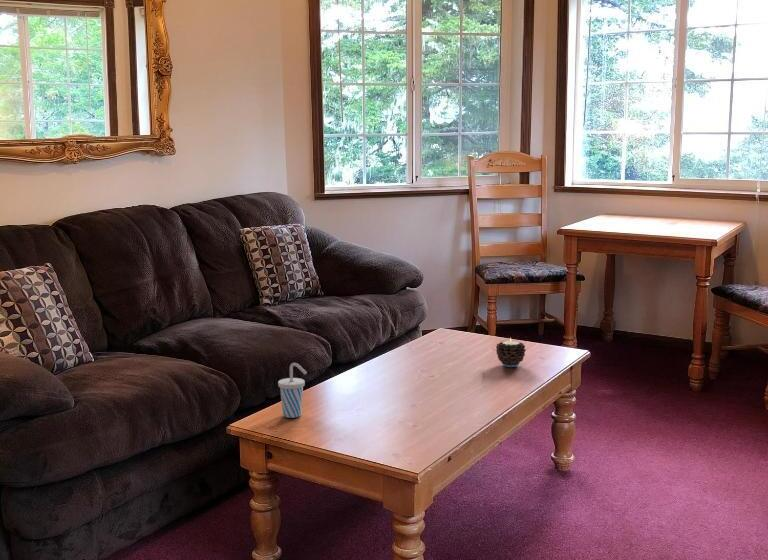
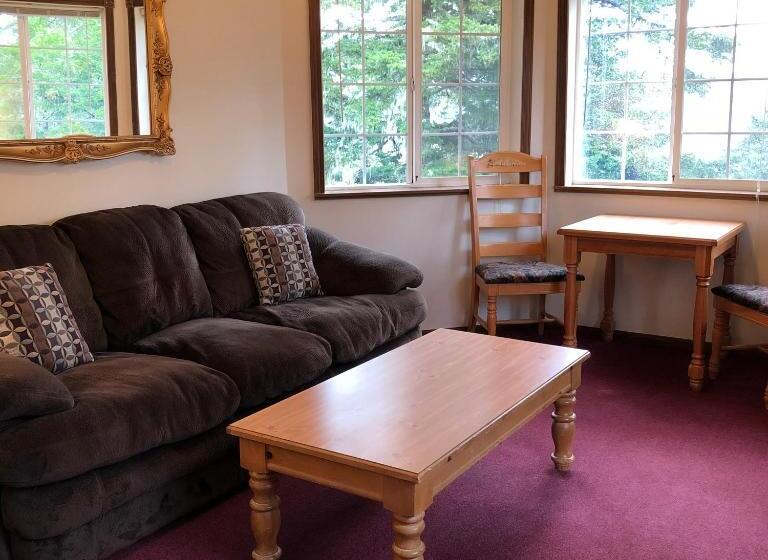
- candle (510, 351)
- cup (292, 389)
